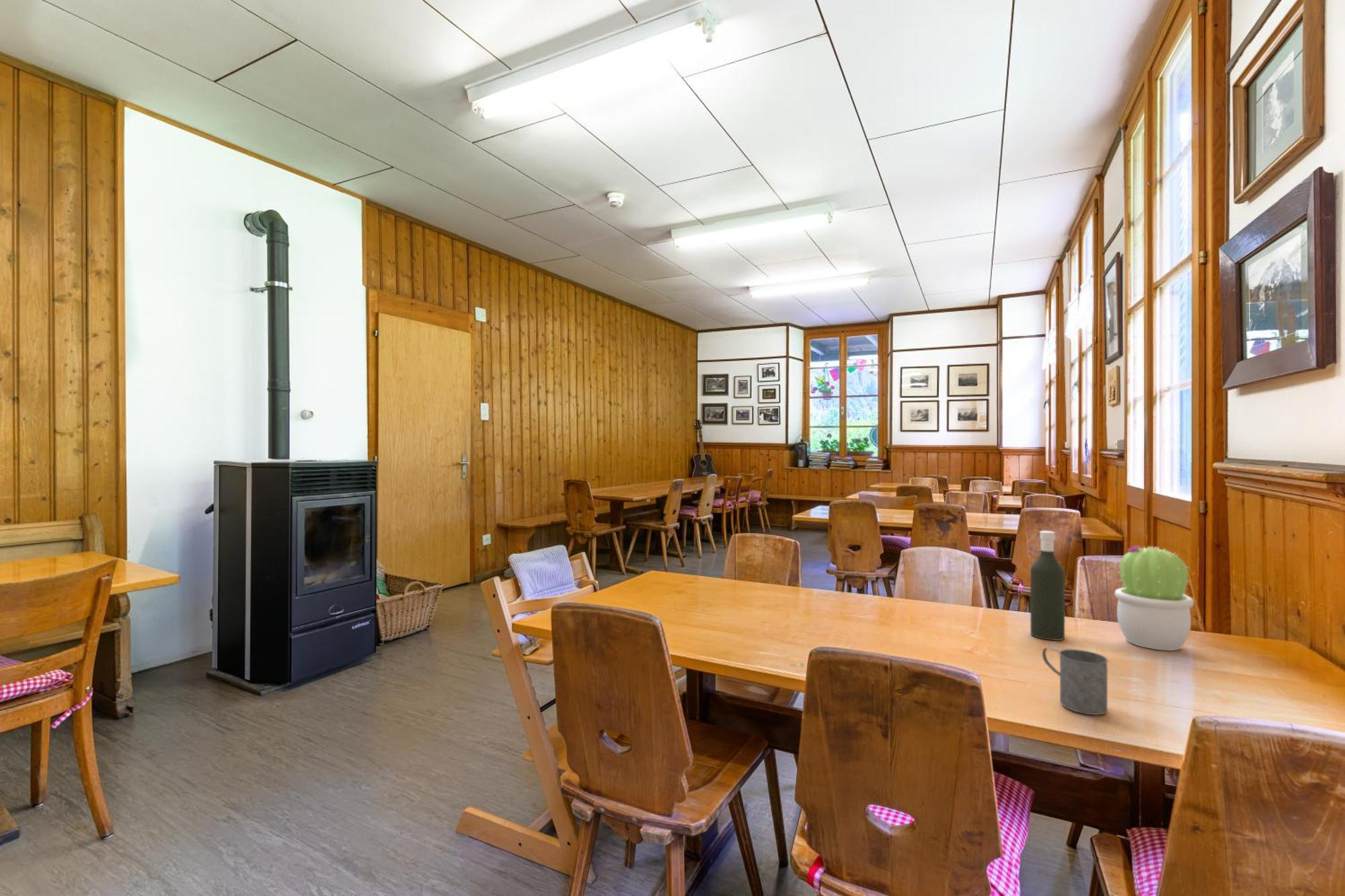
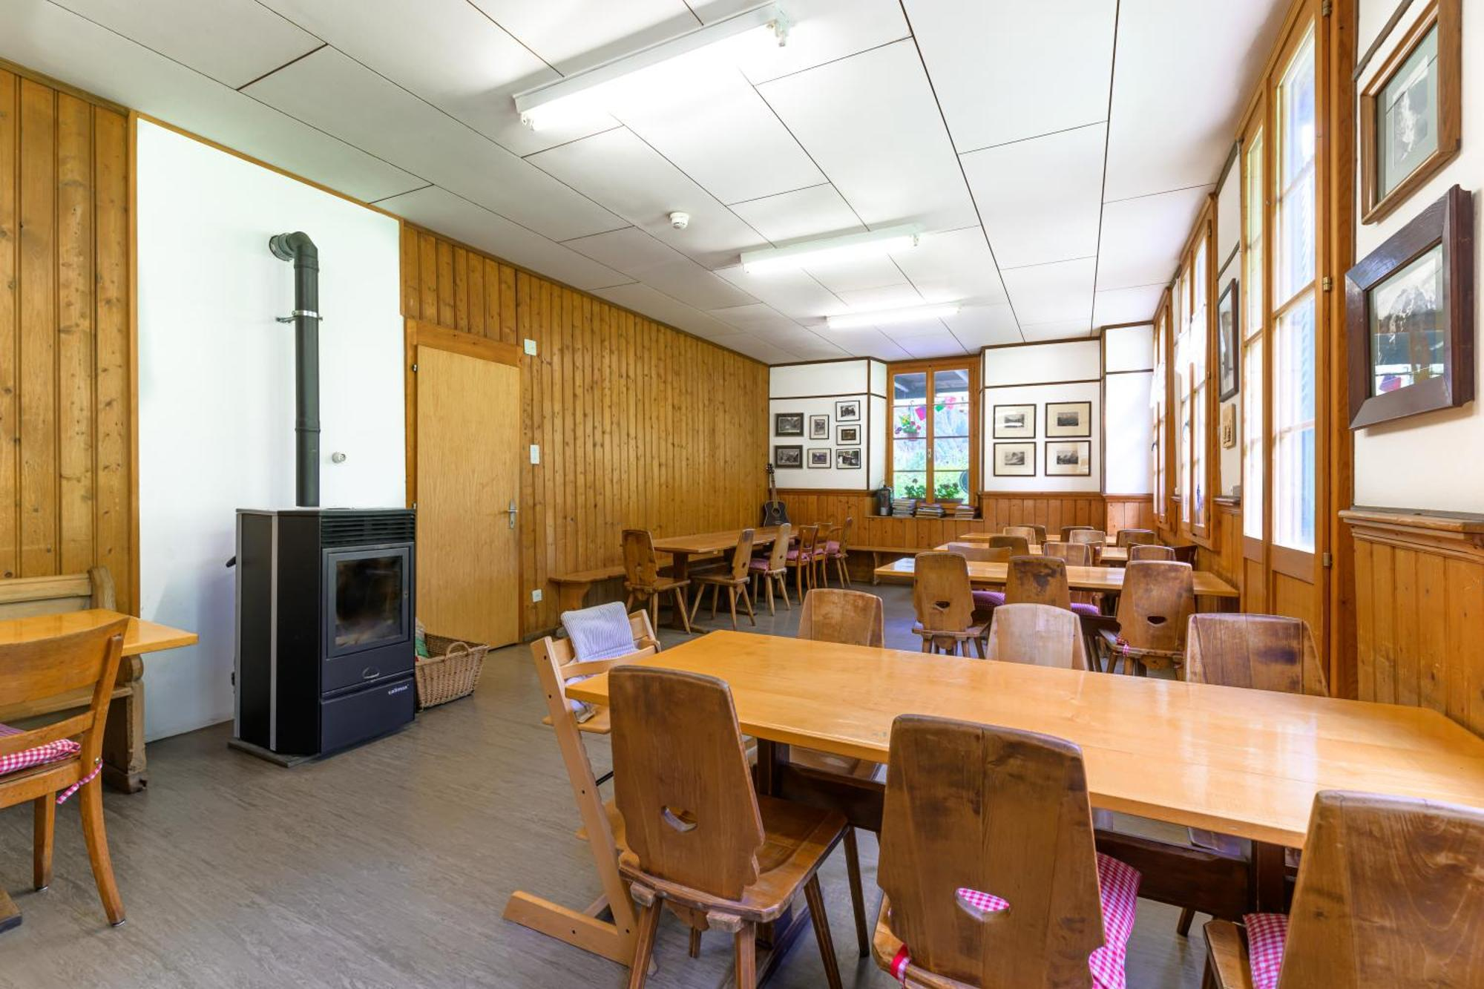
- mug (1073, 678)
- flowerpot (1153, 594)
- bottle (1047, 583)
